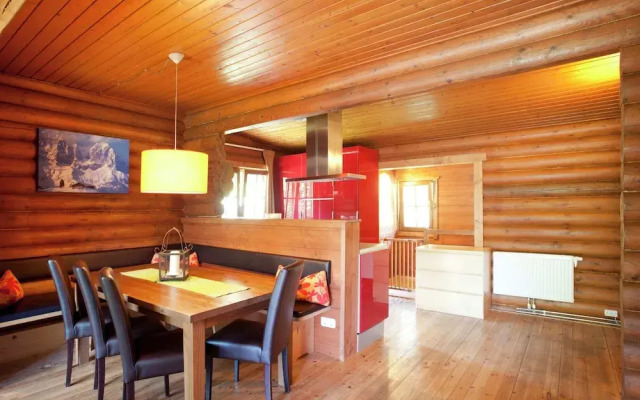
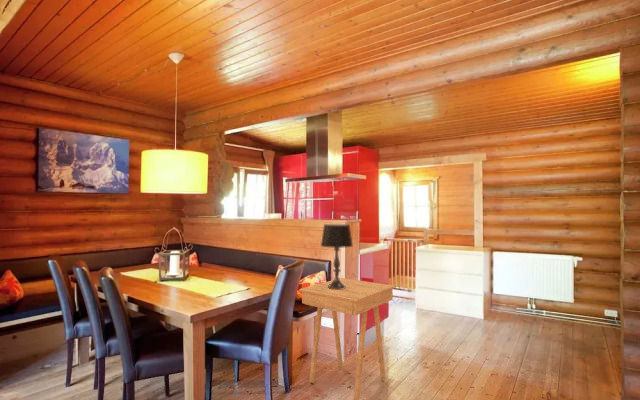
+ table lamp (336, 255)
+ side table (339, 336)
